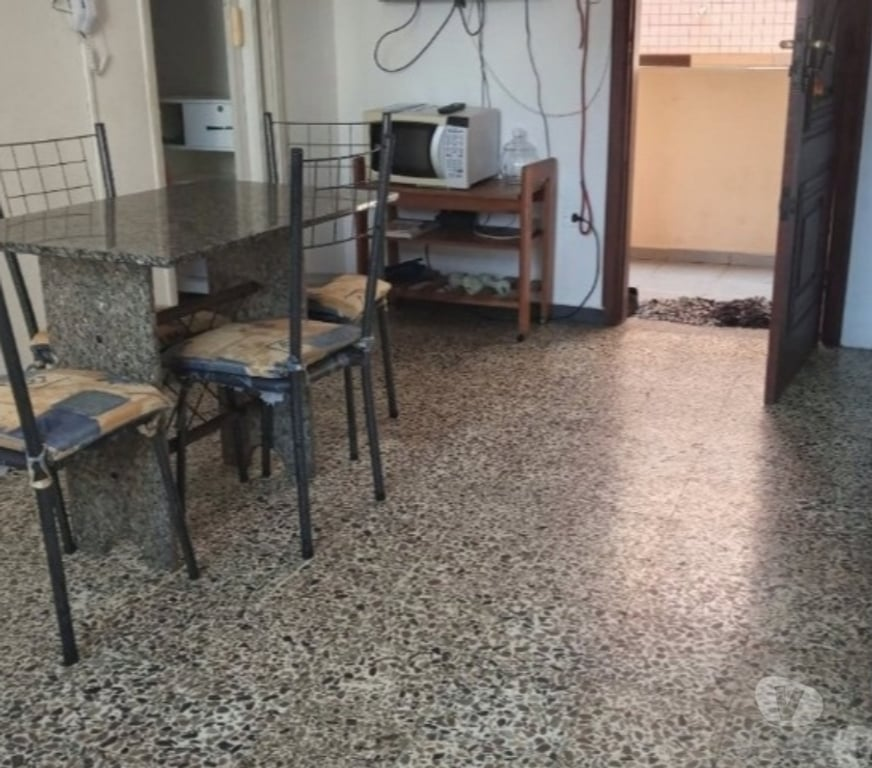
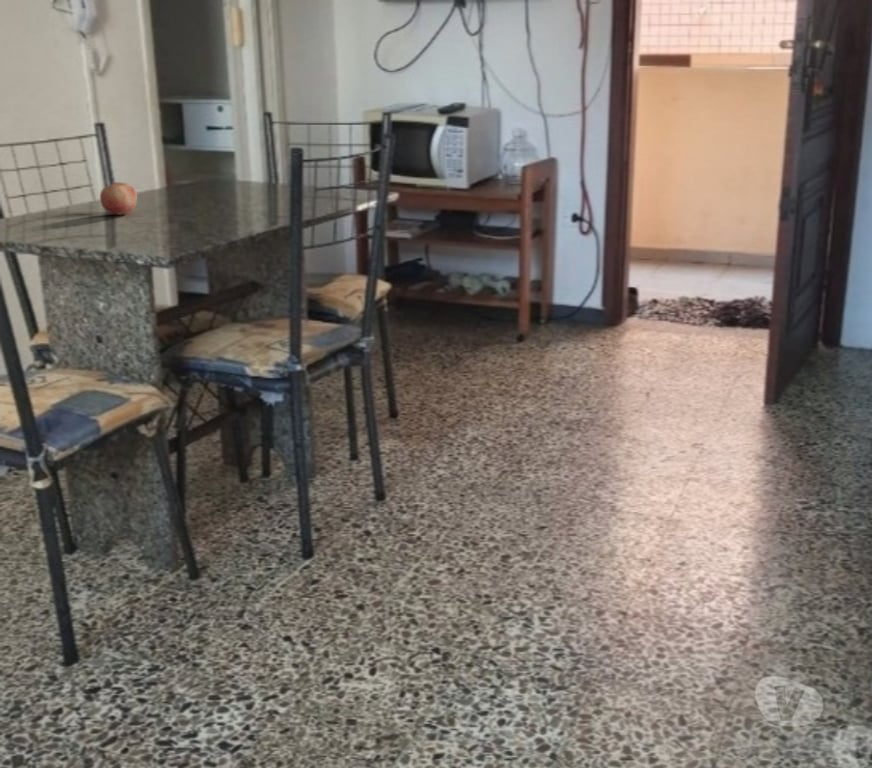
+ fruit (118, 198)
